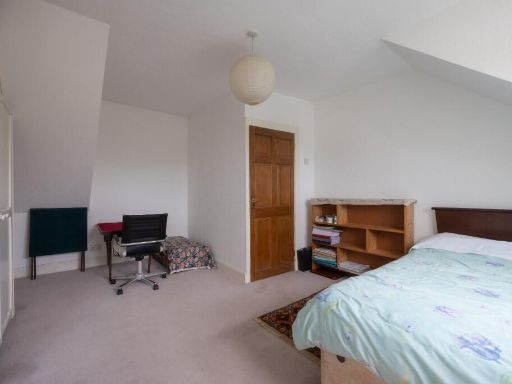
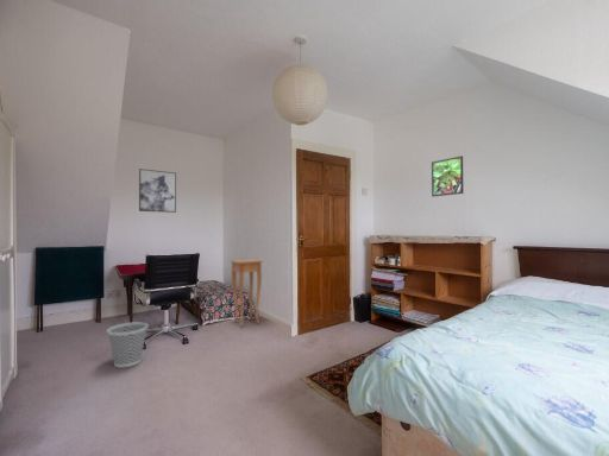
+ wall art (158, 191)
+ wastebasket (127, 344)
+ side table (250, 291)
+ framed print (446, 177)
